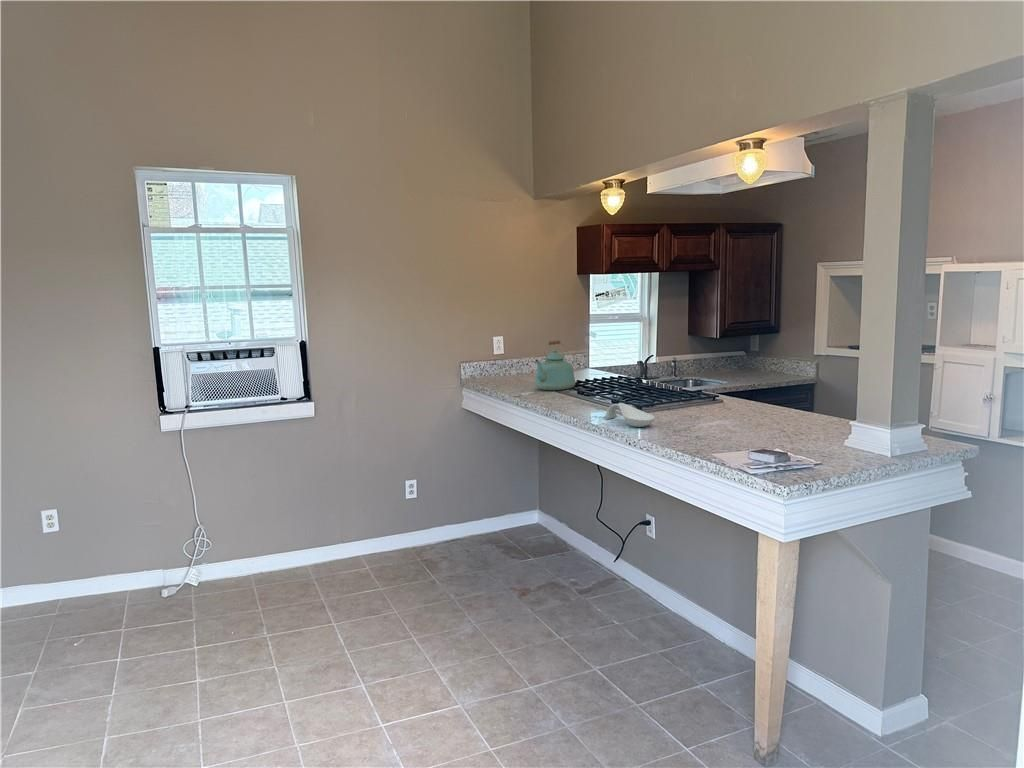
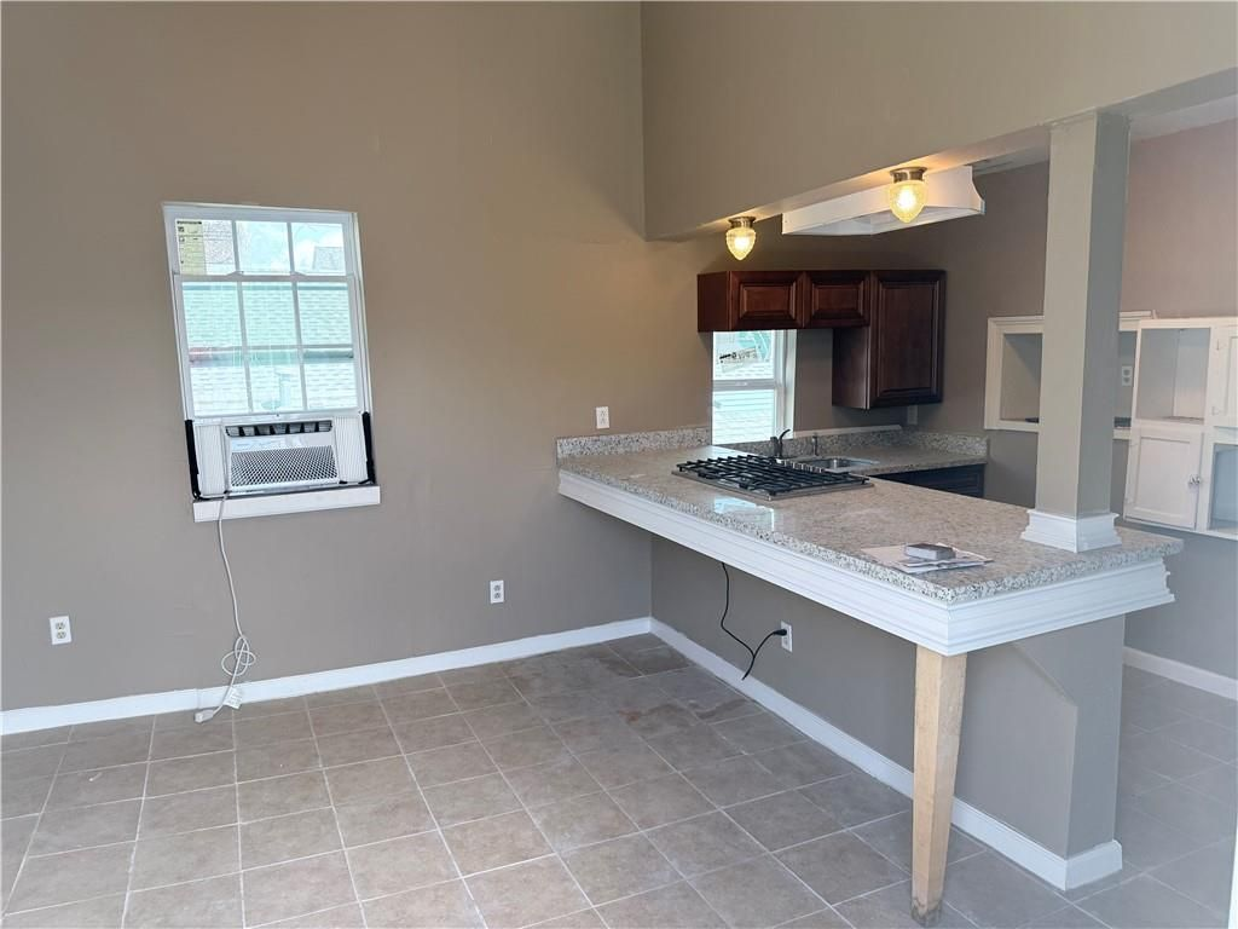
- kettle (552, 364)
- spoon rest (628, 414)
